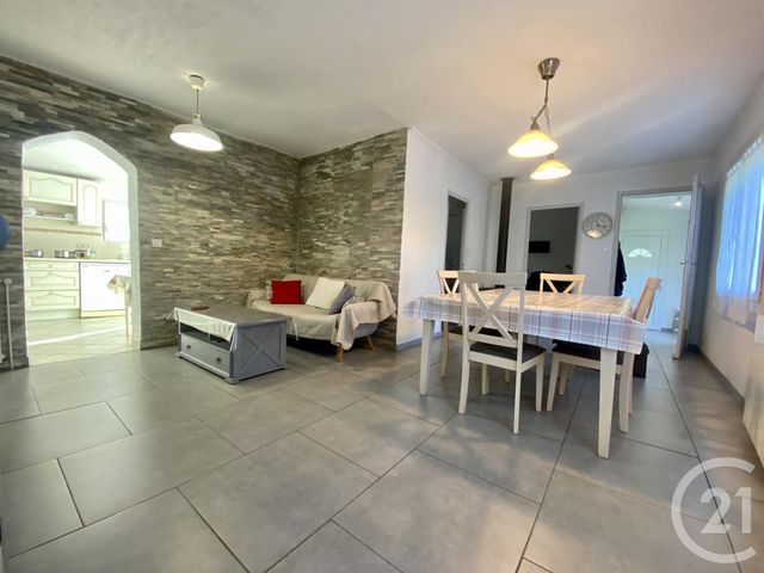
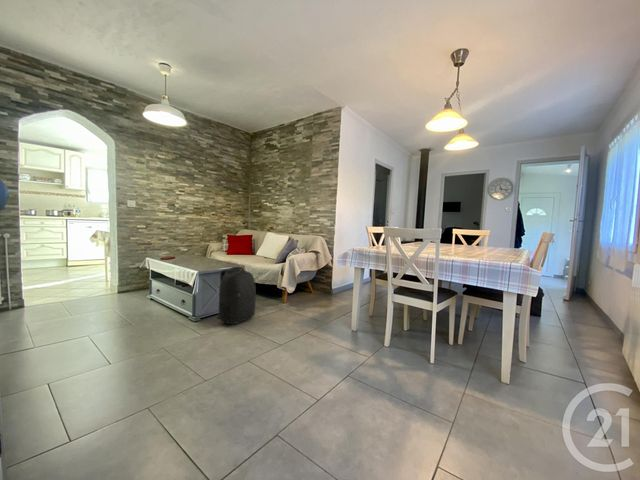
+ backpack (235, 293)
